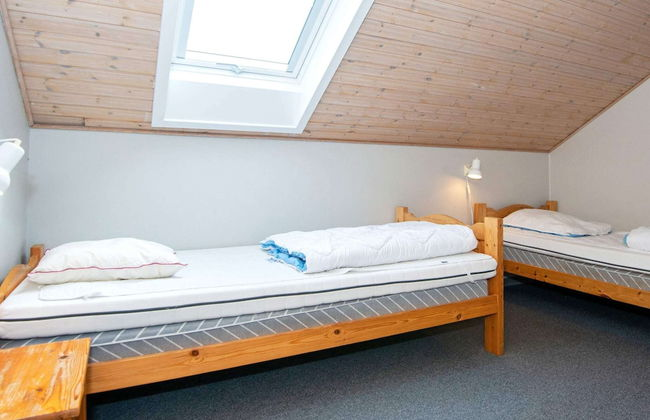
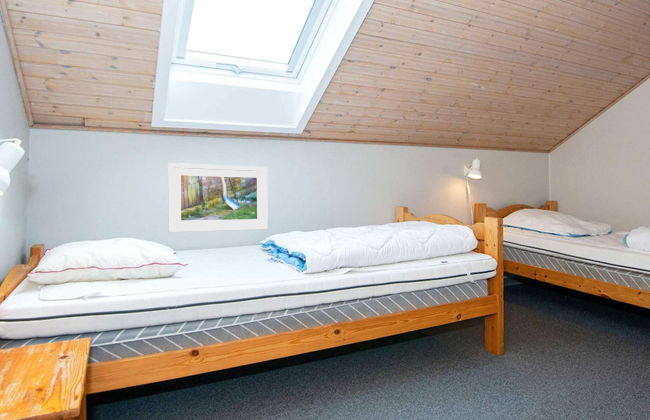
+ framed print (220, 198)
